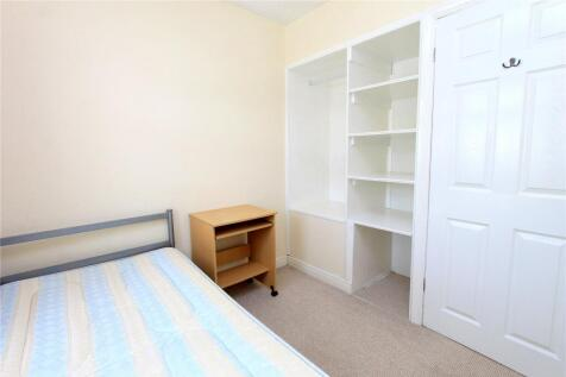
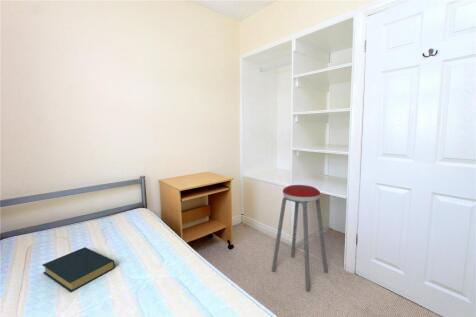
+ hardback book (79, 266)
+ music stool (296, 230)
